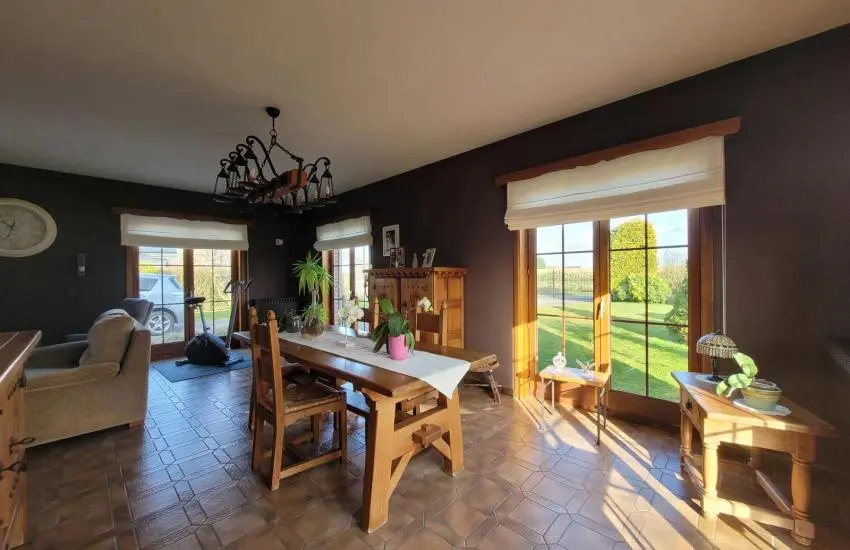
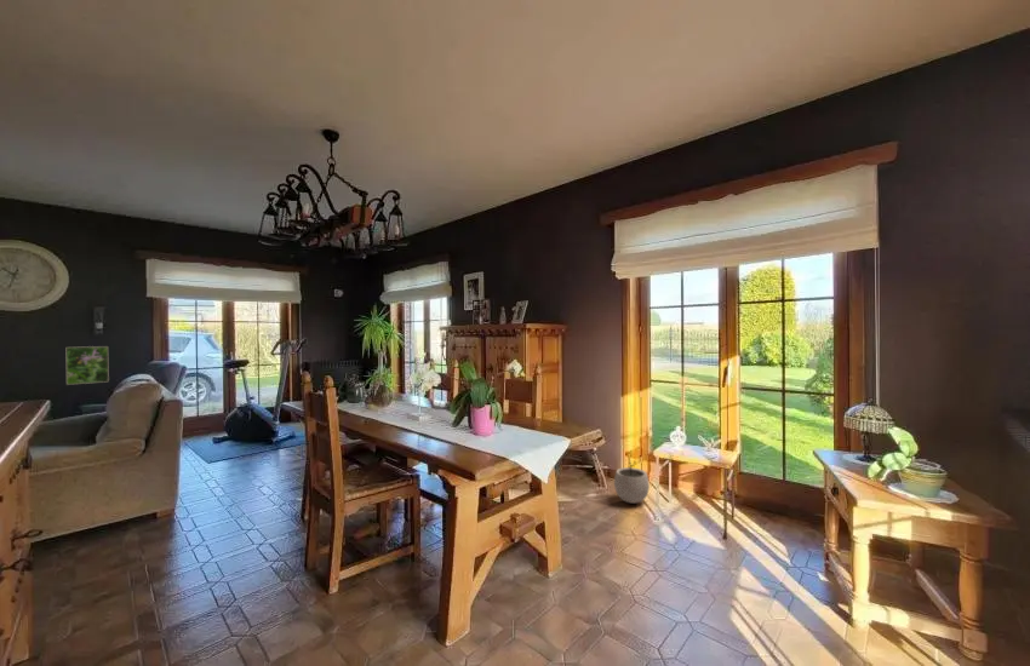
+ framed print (87, 364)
+ plant pot (631, 480)
